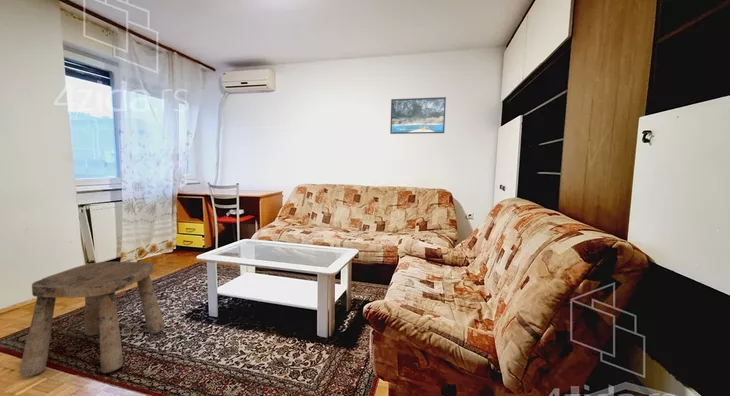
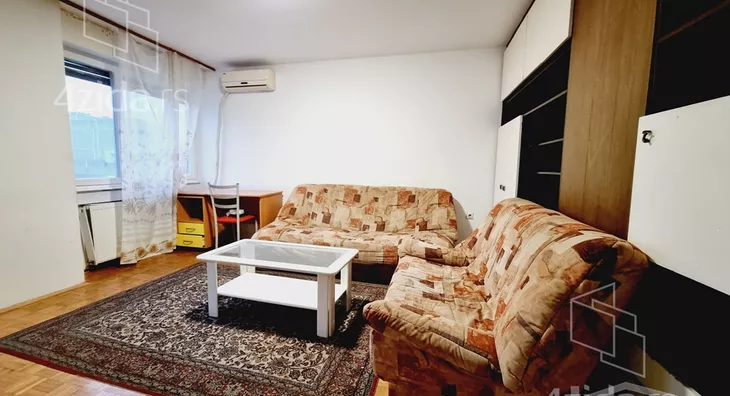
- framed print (417, 115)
- stool (100, 311)
